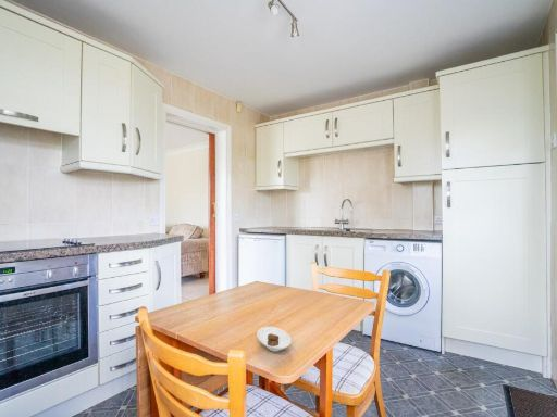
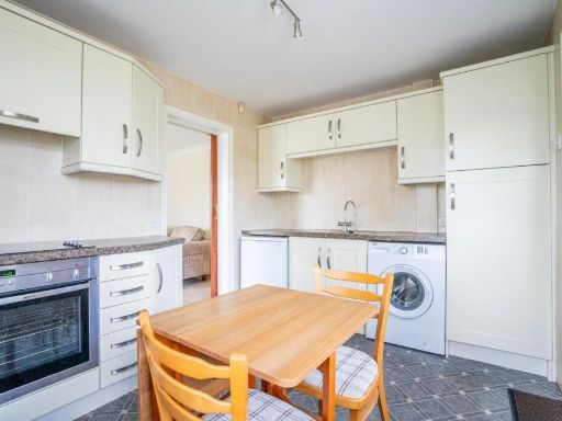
- saucer (273, 340)
